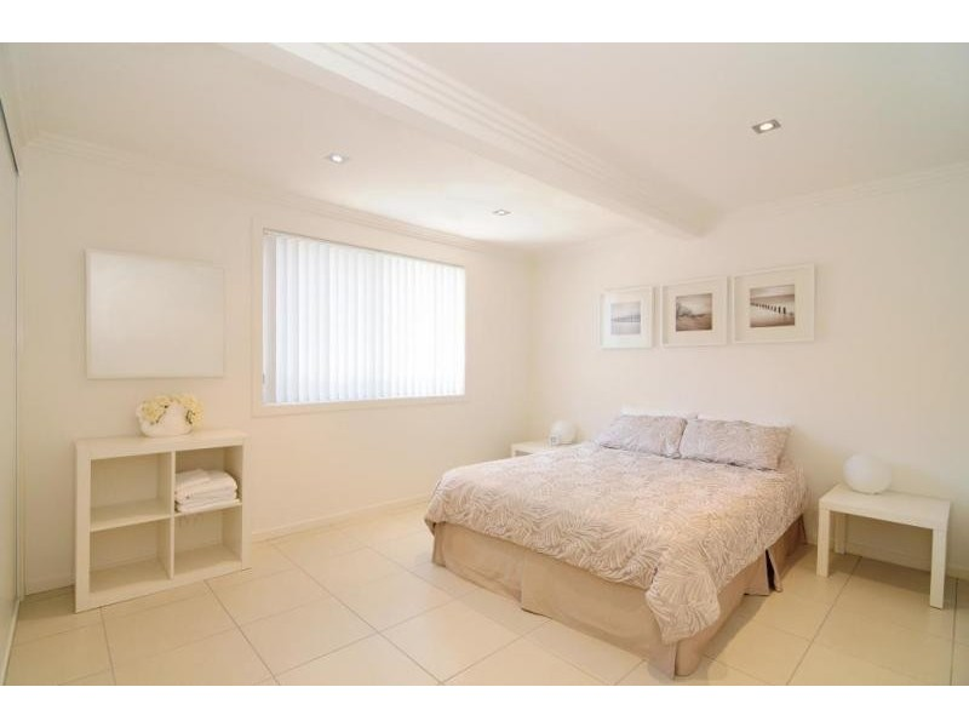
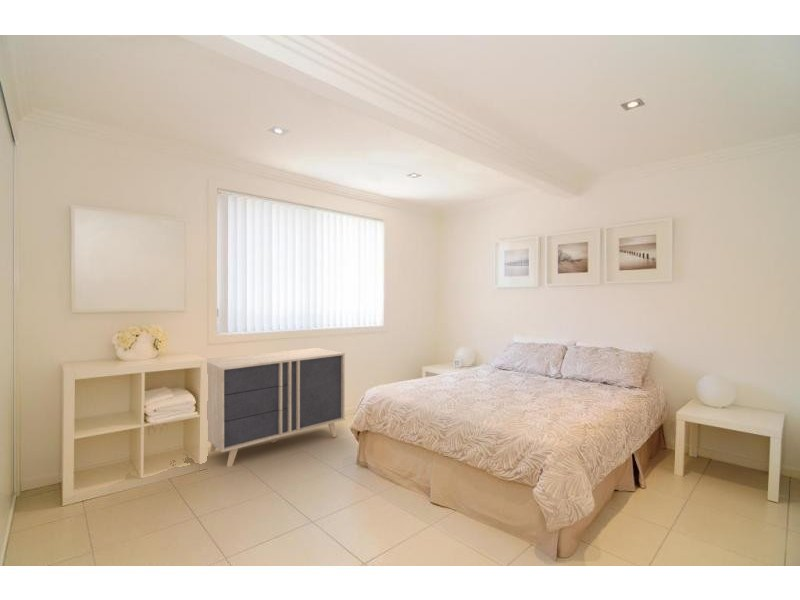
+ chest of drawers (276, 400)
